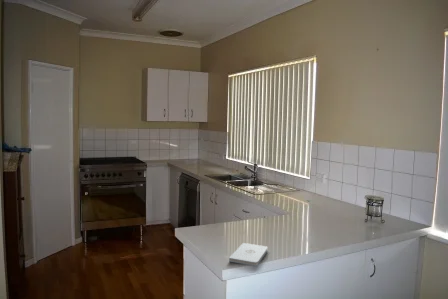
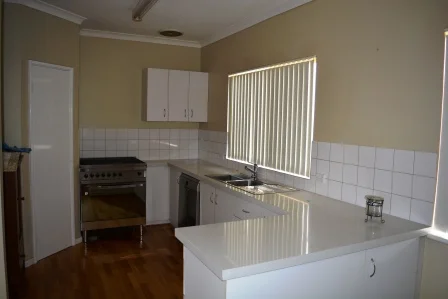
- notepad (249, 253)
